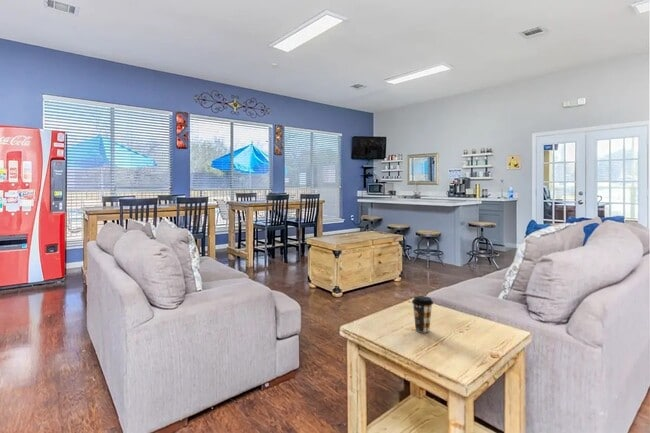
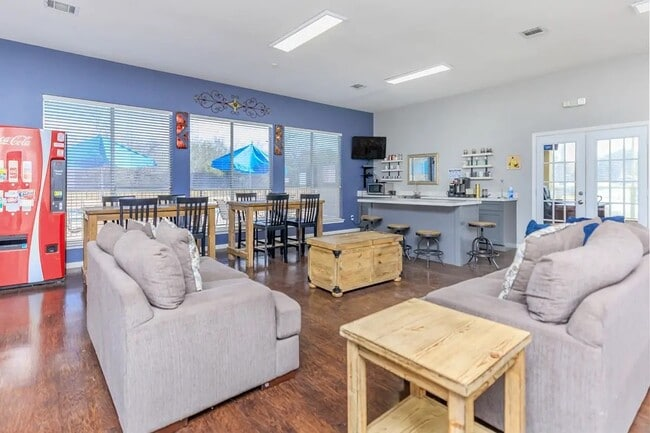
- coffee cup (422, 314)
